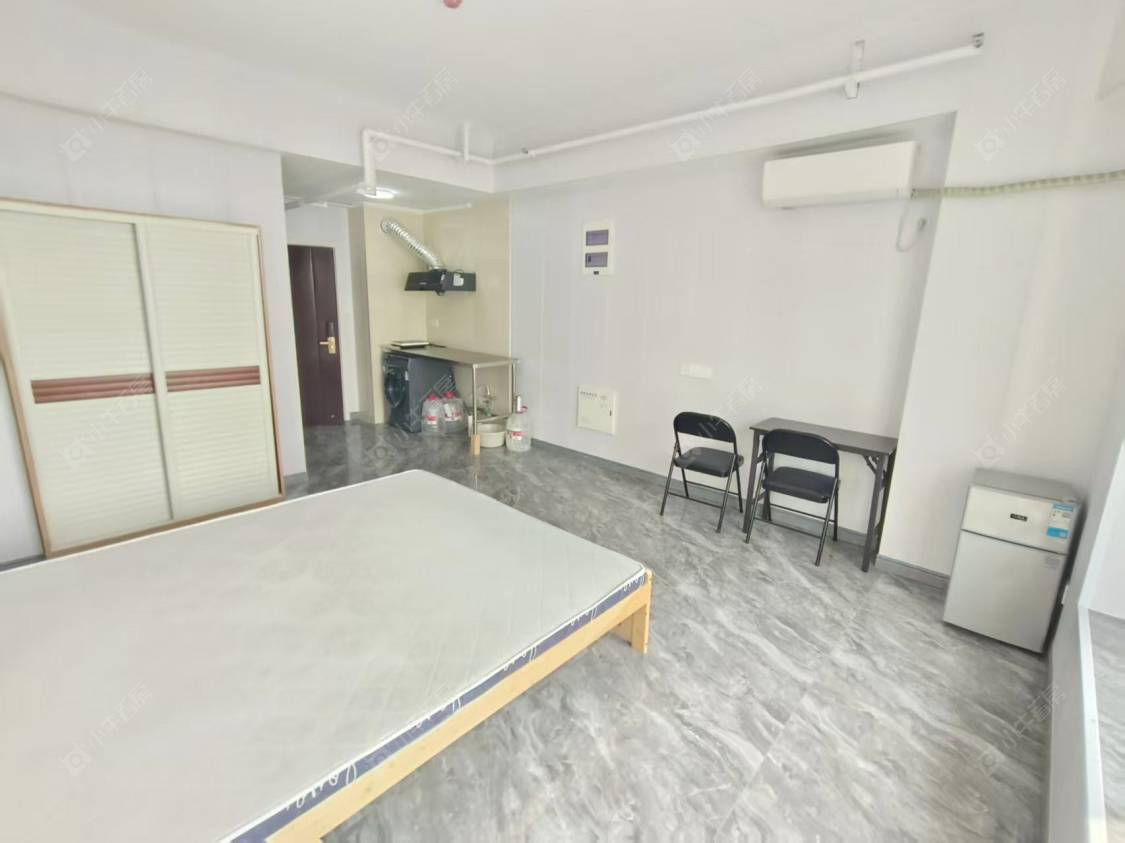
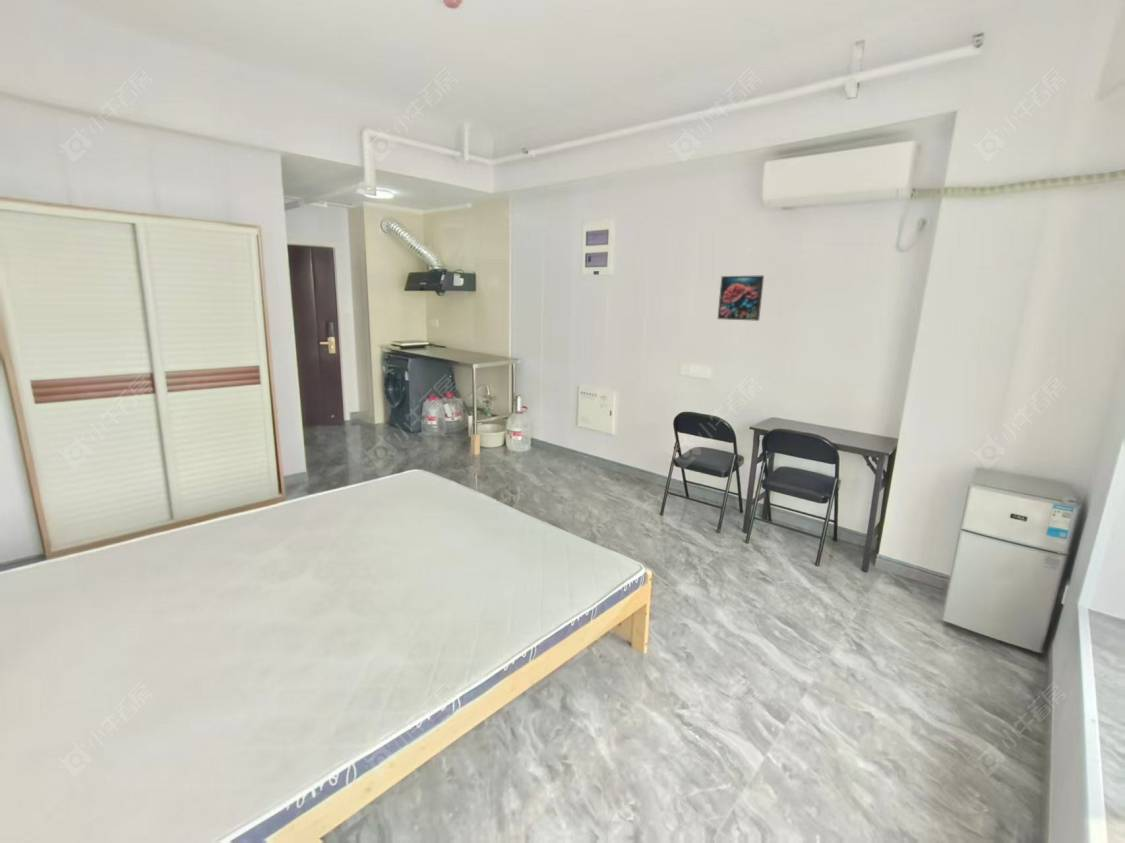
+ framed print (739, 298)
